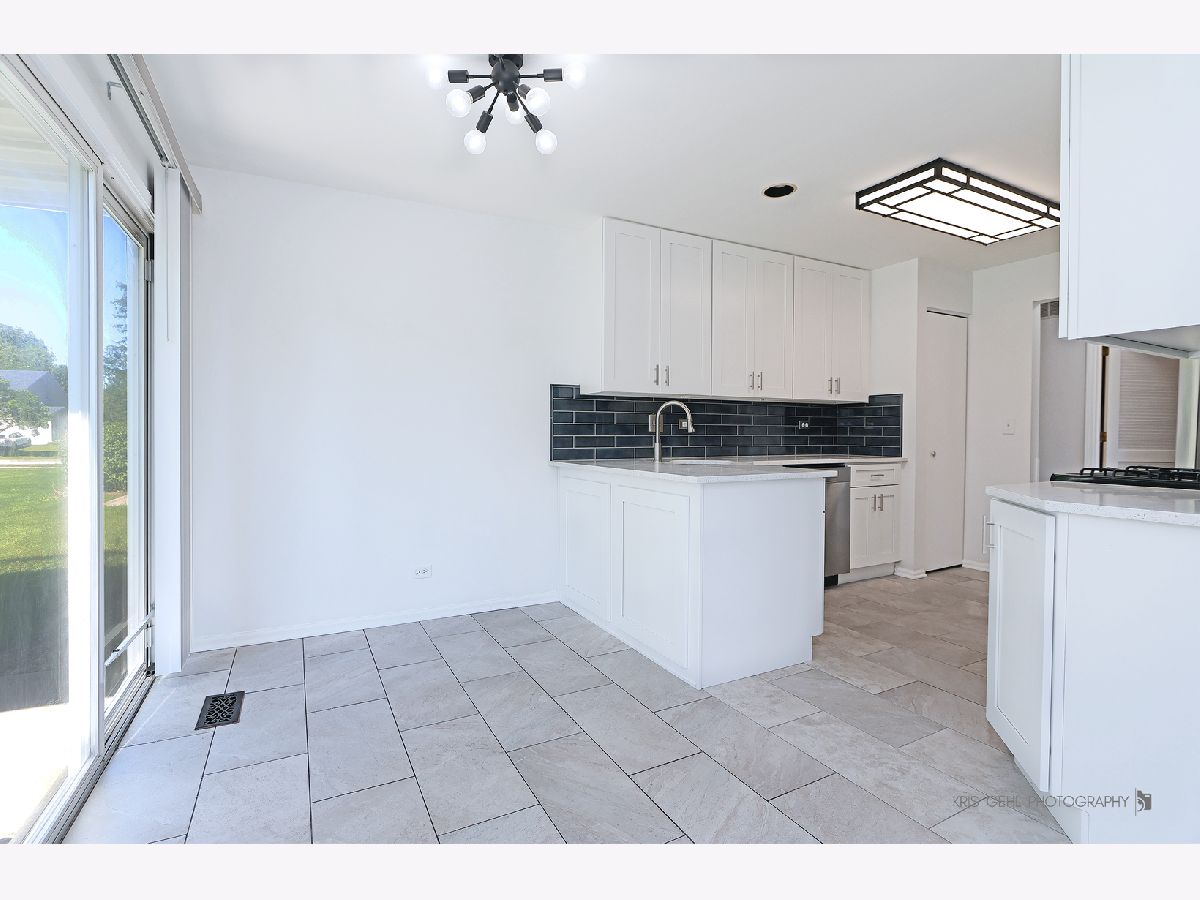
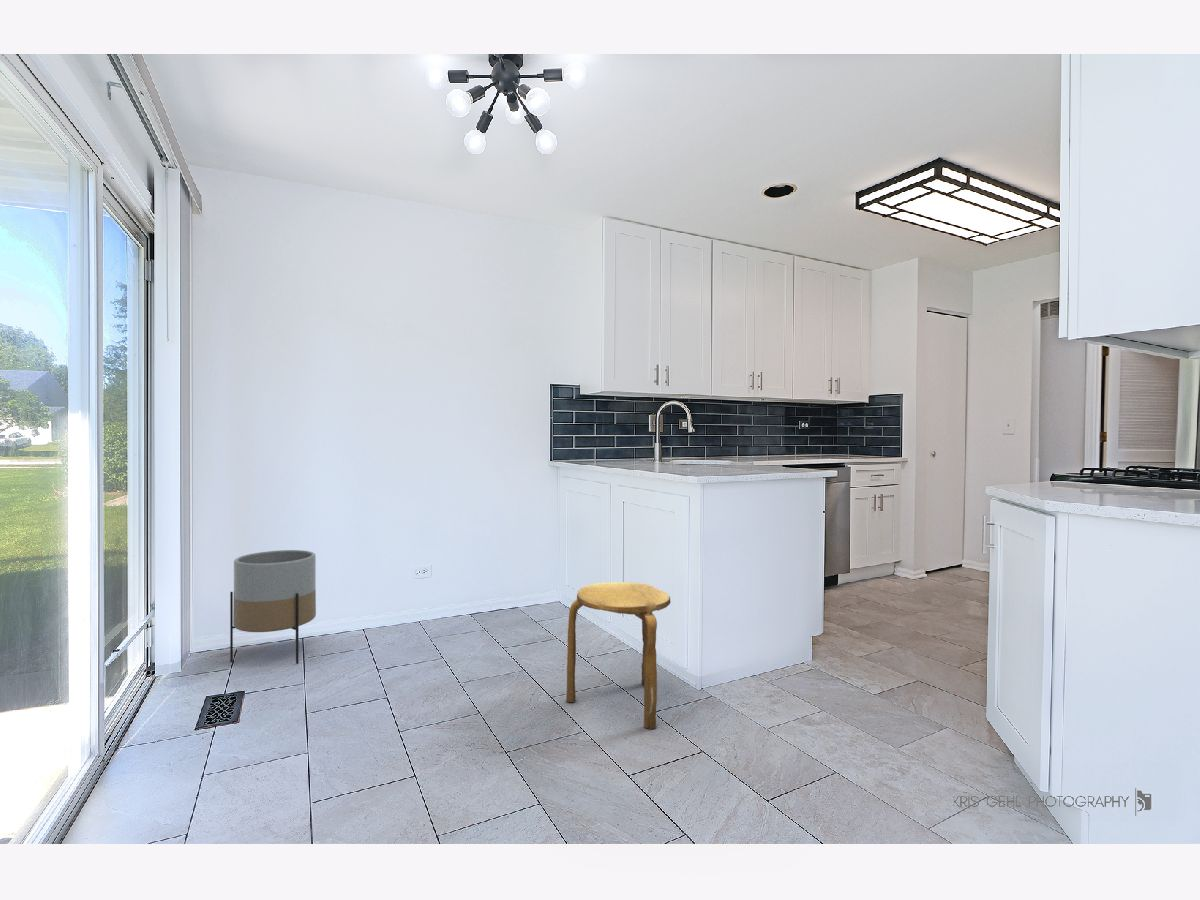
+ stool (643, 646)
+ planter (274, 606)
